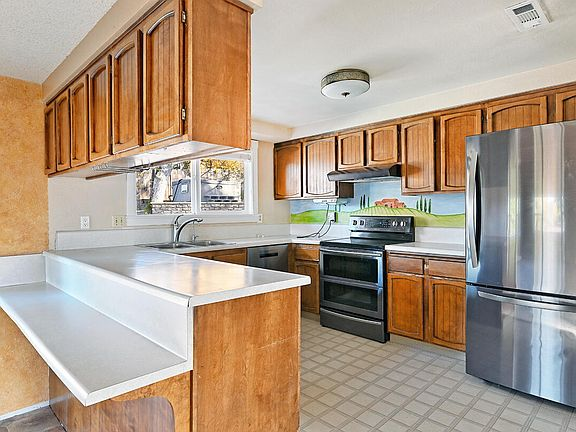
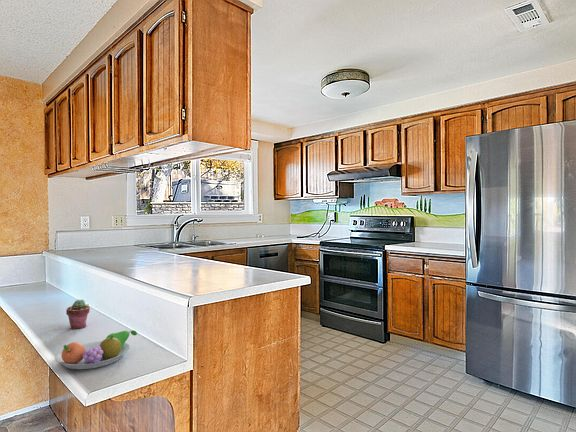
+ fruit bowl (97, 345)
+ potted succulent (78, 313)
